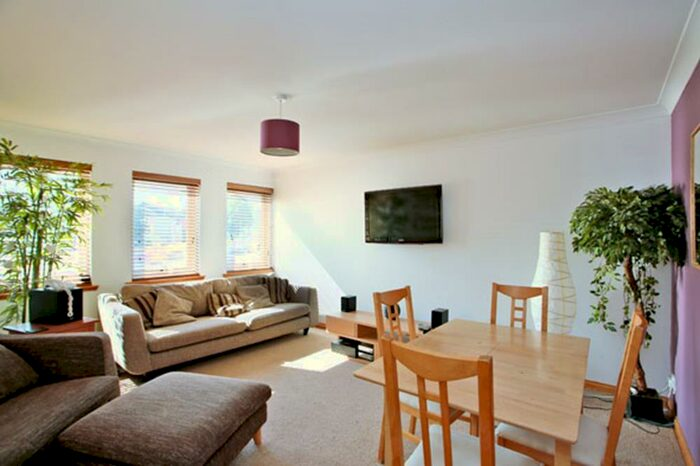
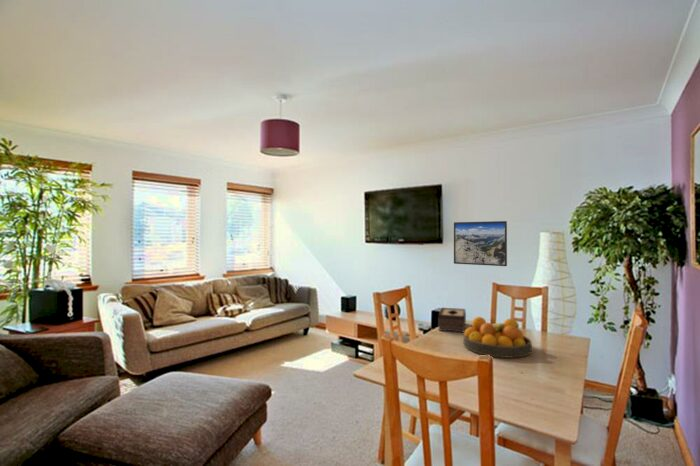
+ tissue box (452, 319)
+ fruit bowl (496, 333)
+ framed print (479, 243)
